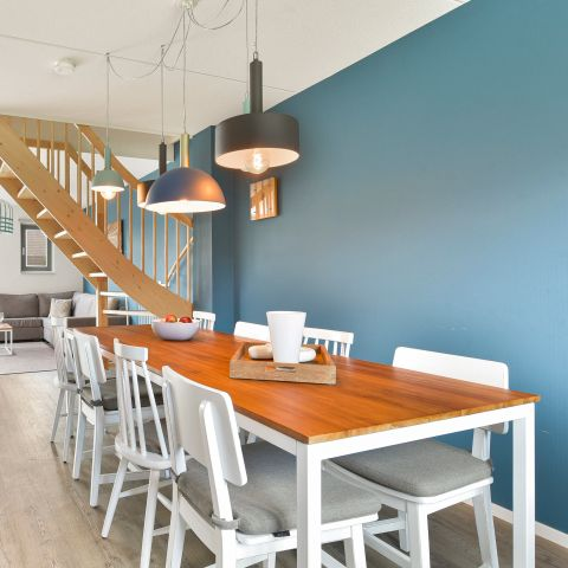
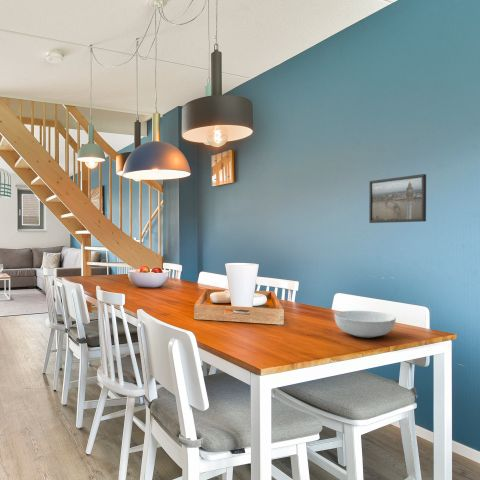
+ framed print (396, 200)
+ serving bowl (364, 325)
